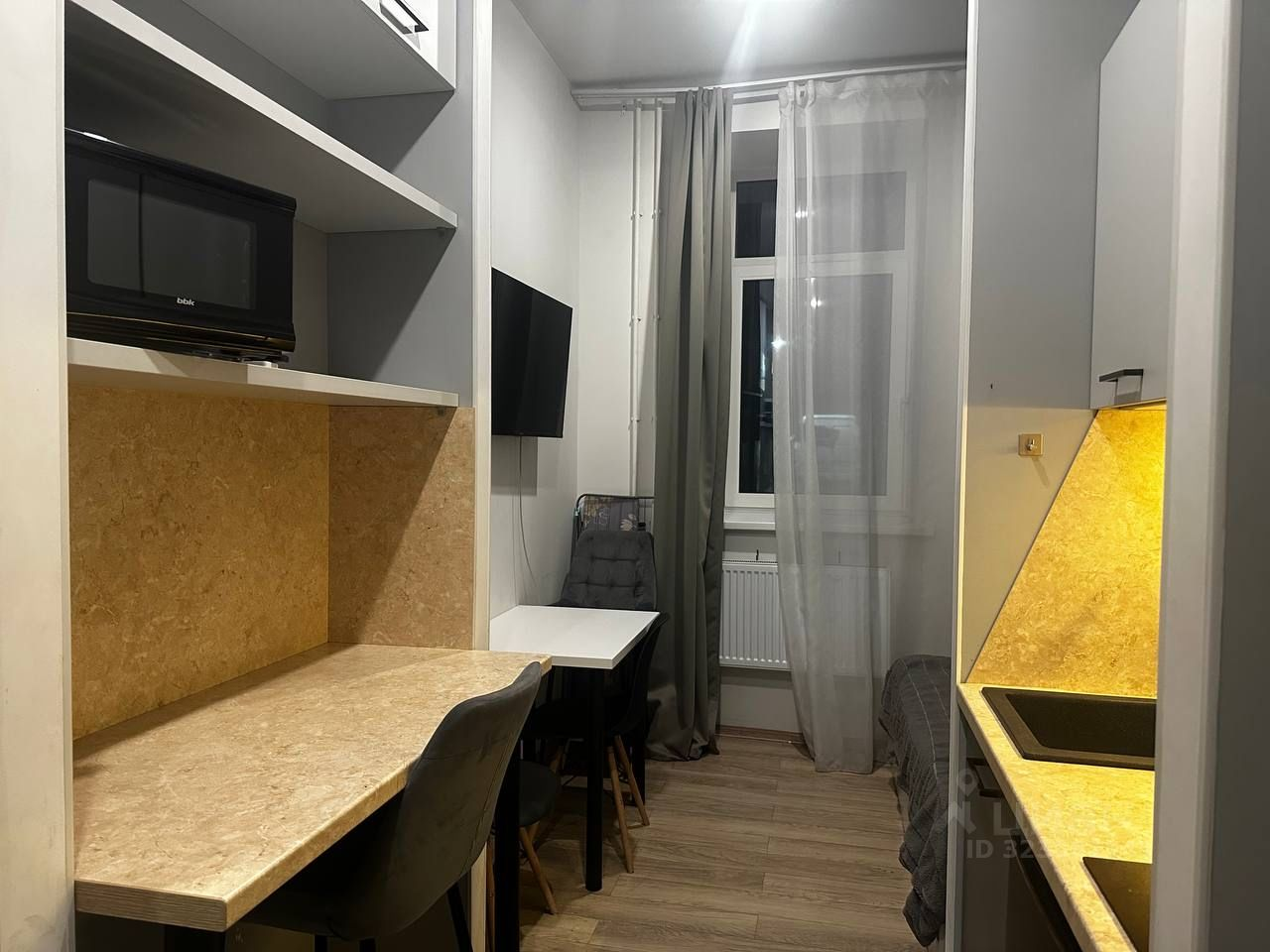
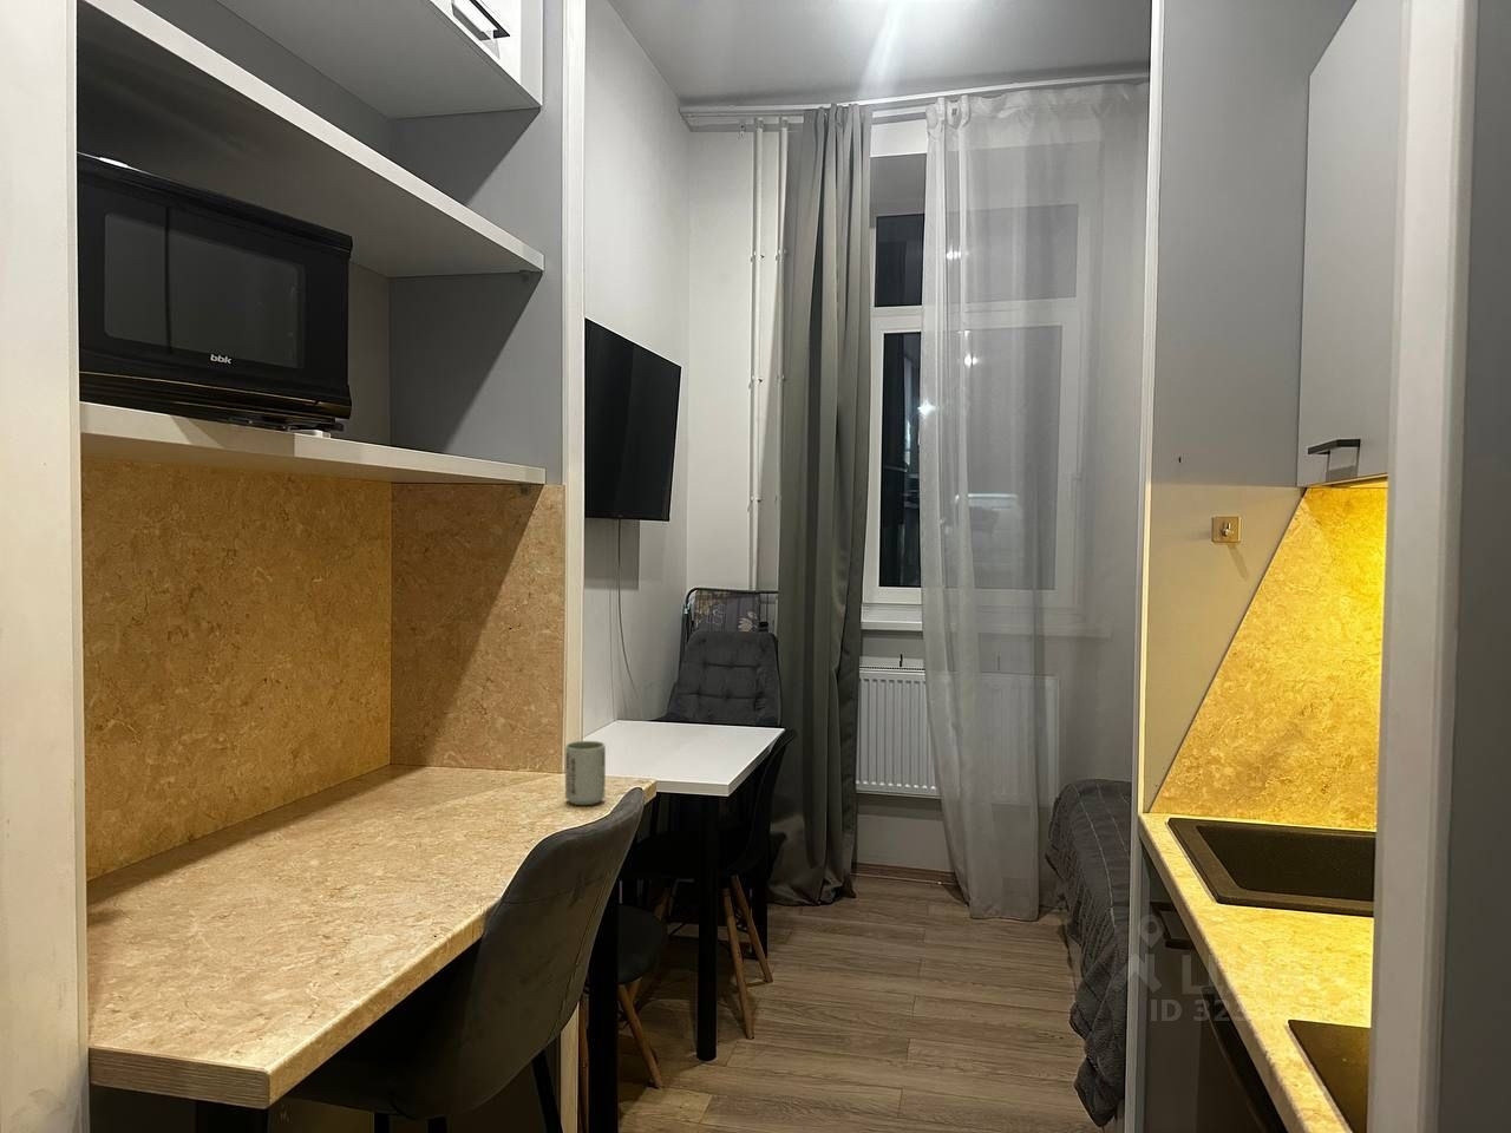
+ cup (584, 772)
